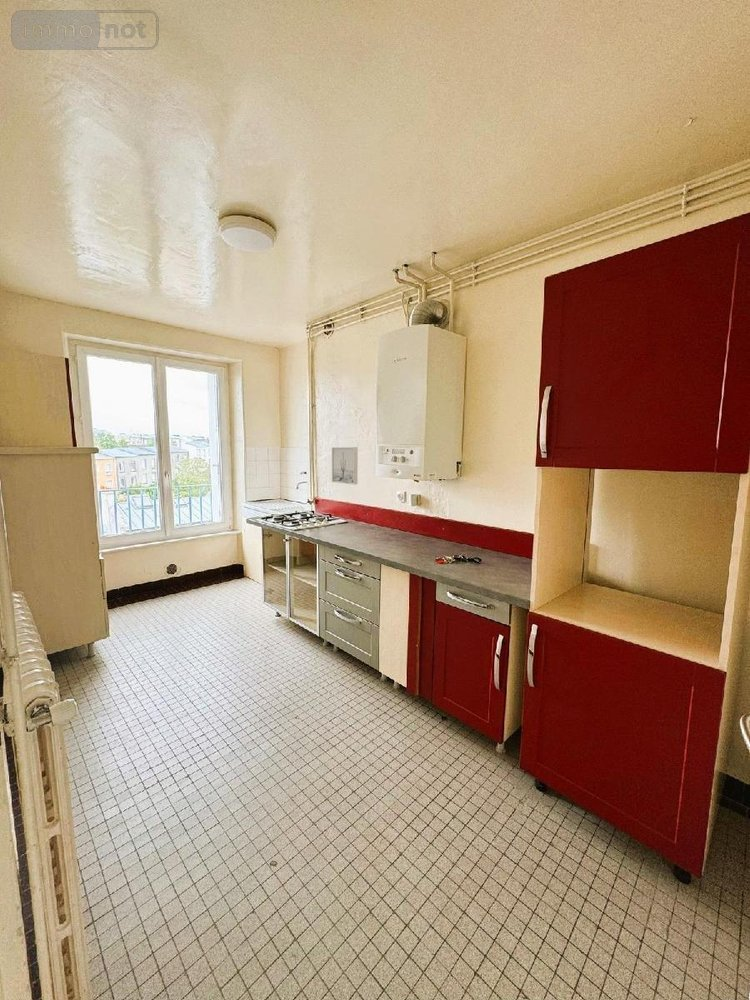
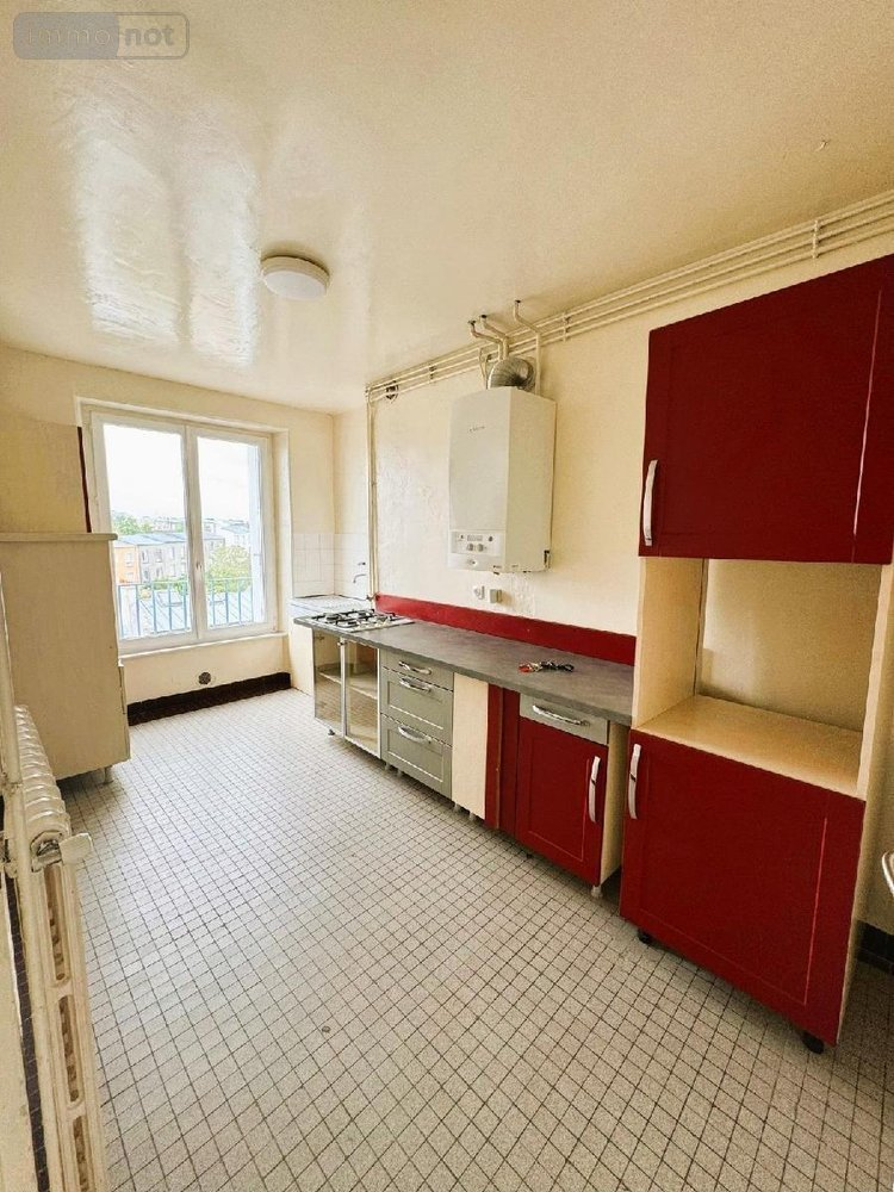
- wall art (344, 465)
